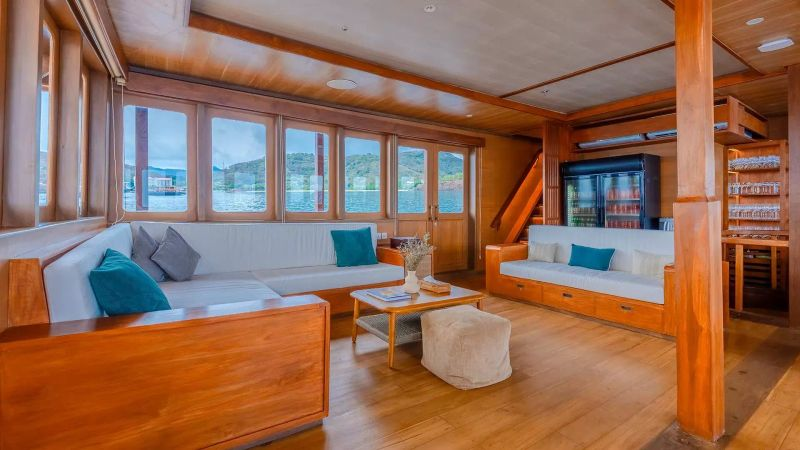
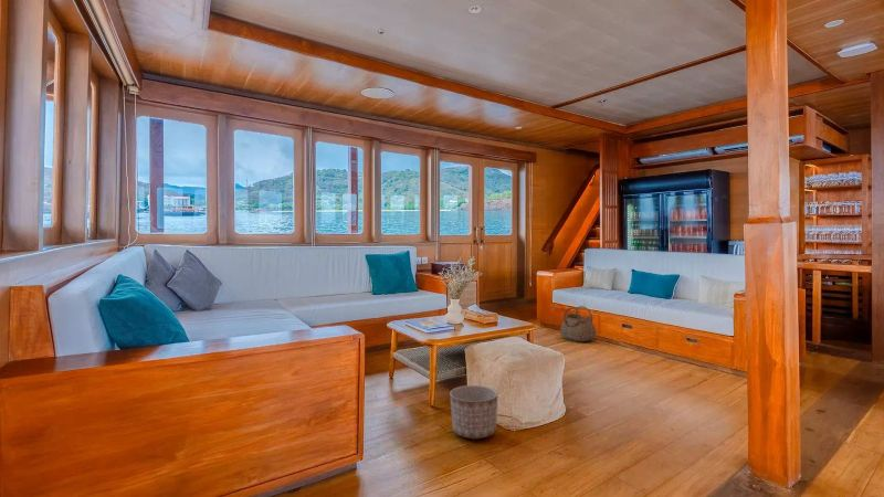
+ basket (578, 322)
+ planter (473, 412)
